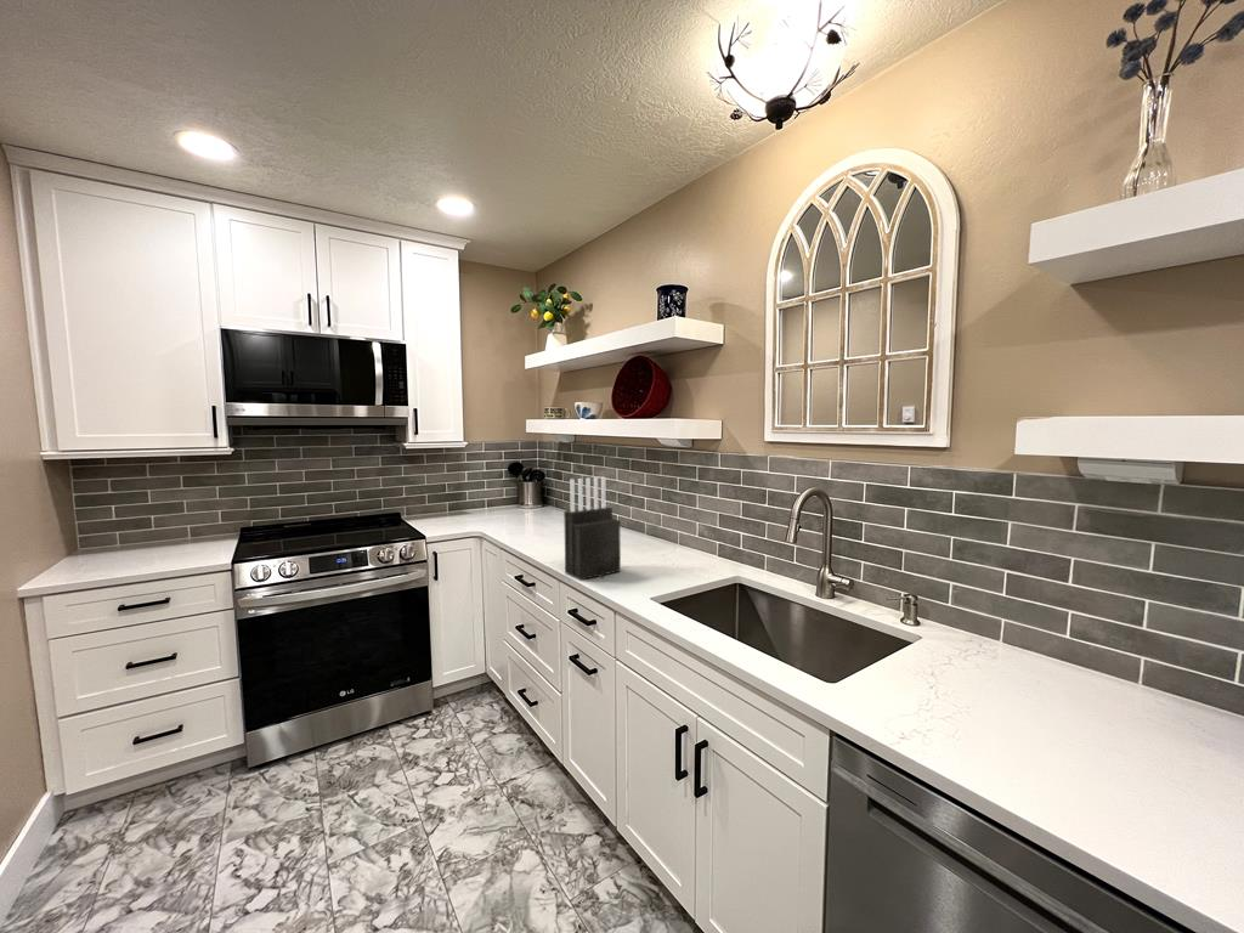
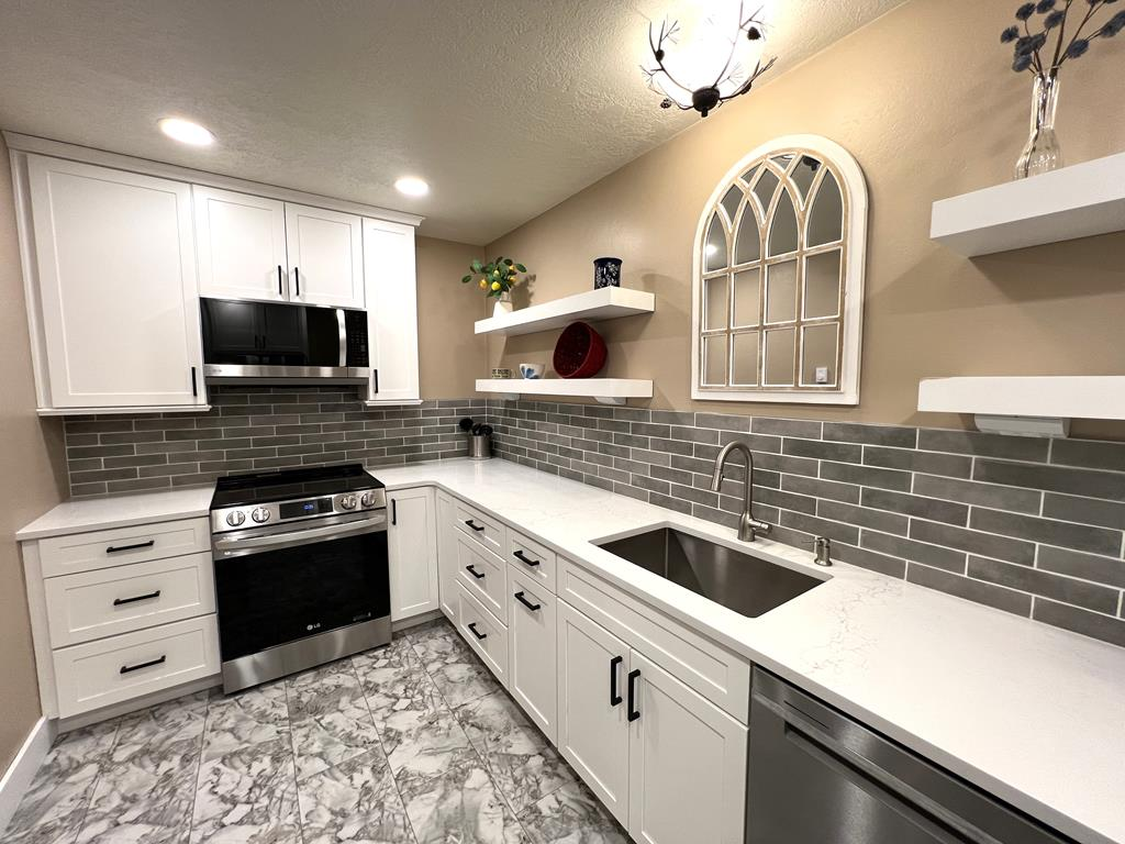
- knife block (594, 526)
